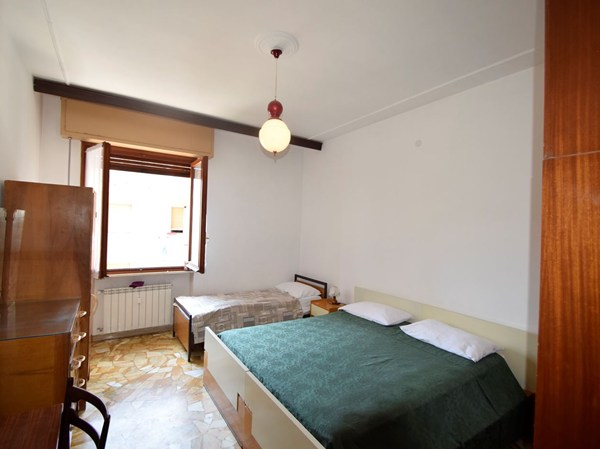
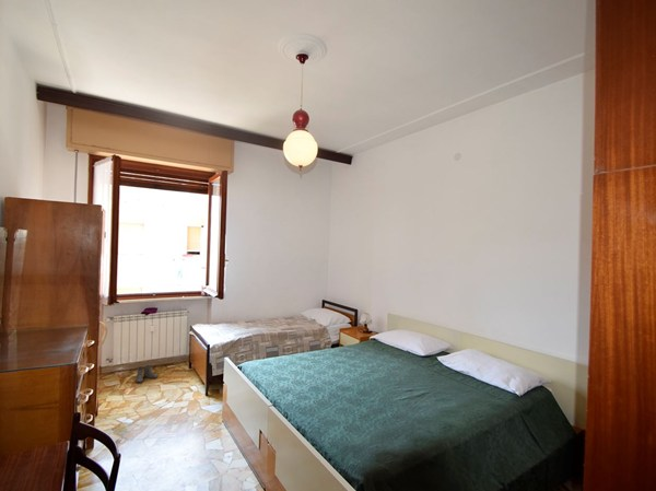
+ boots (144, 373)
